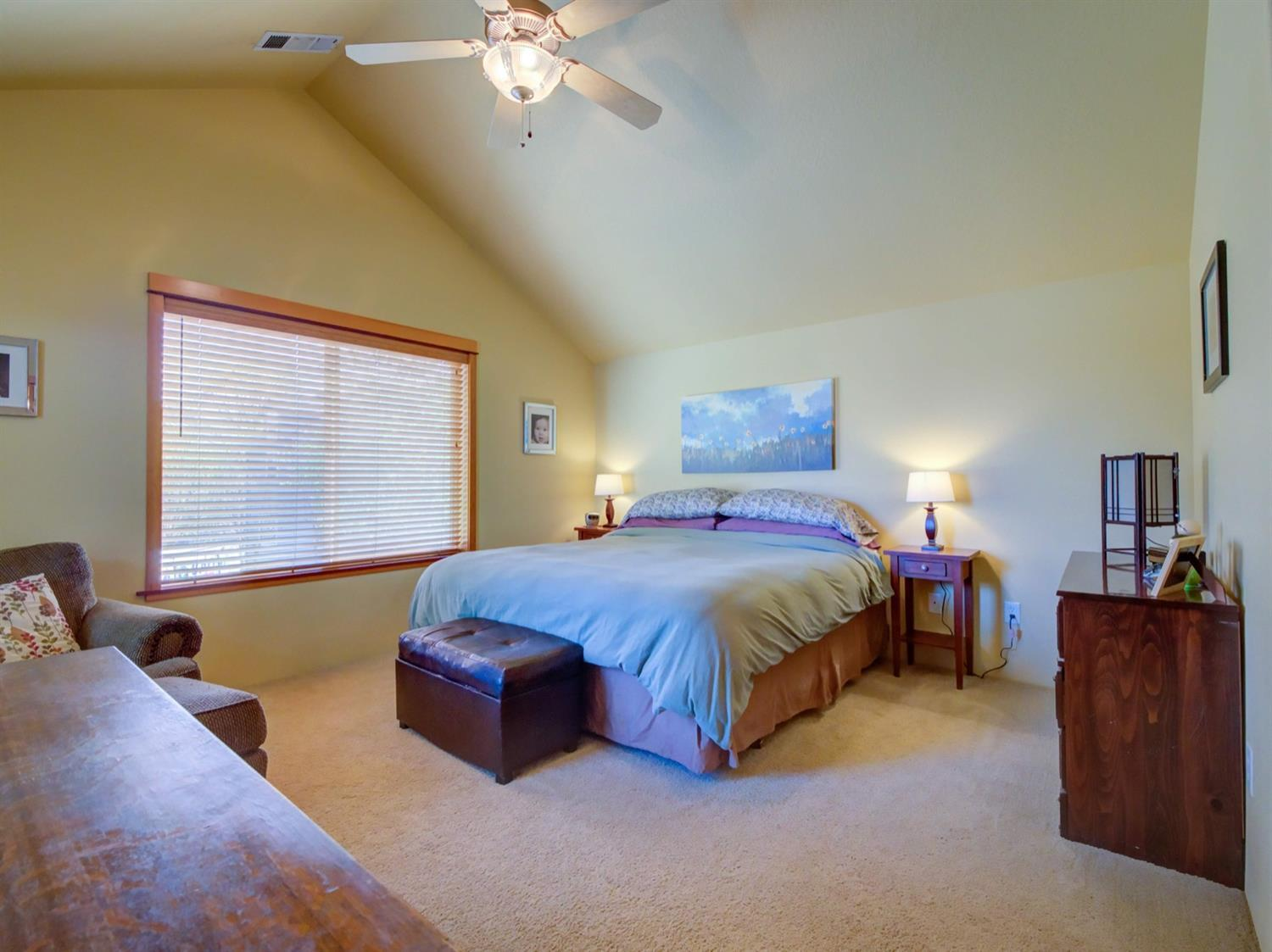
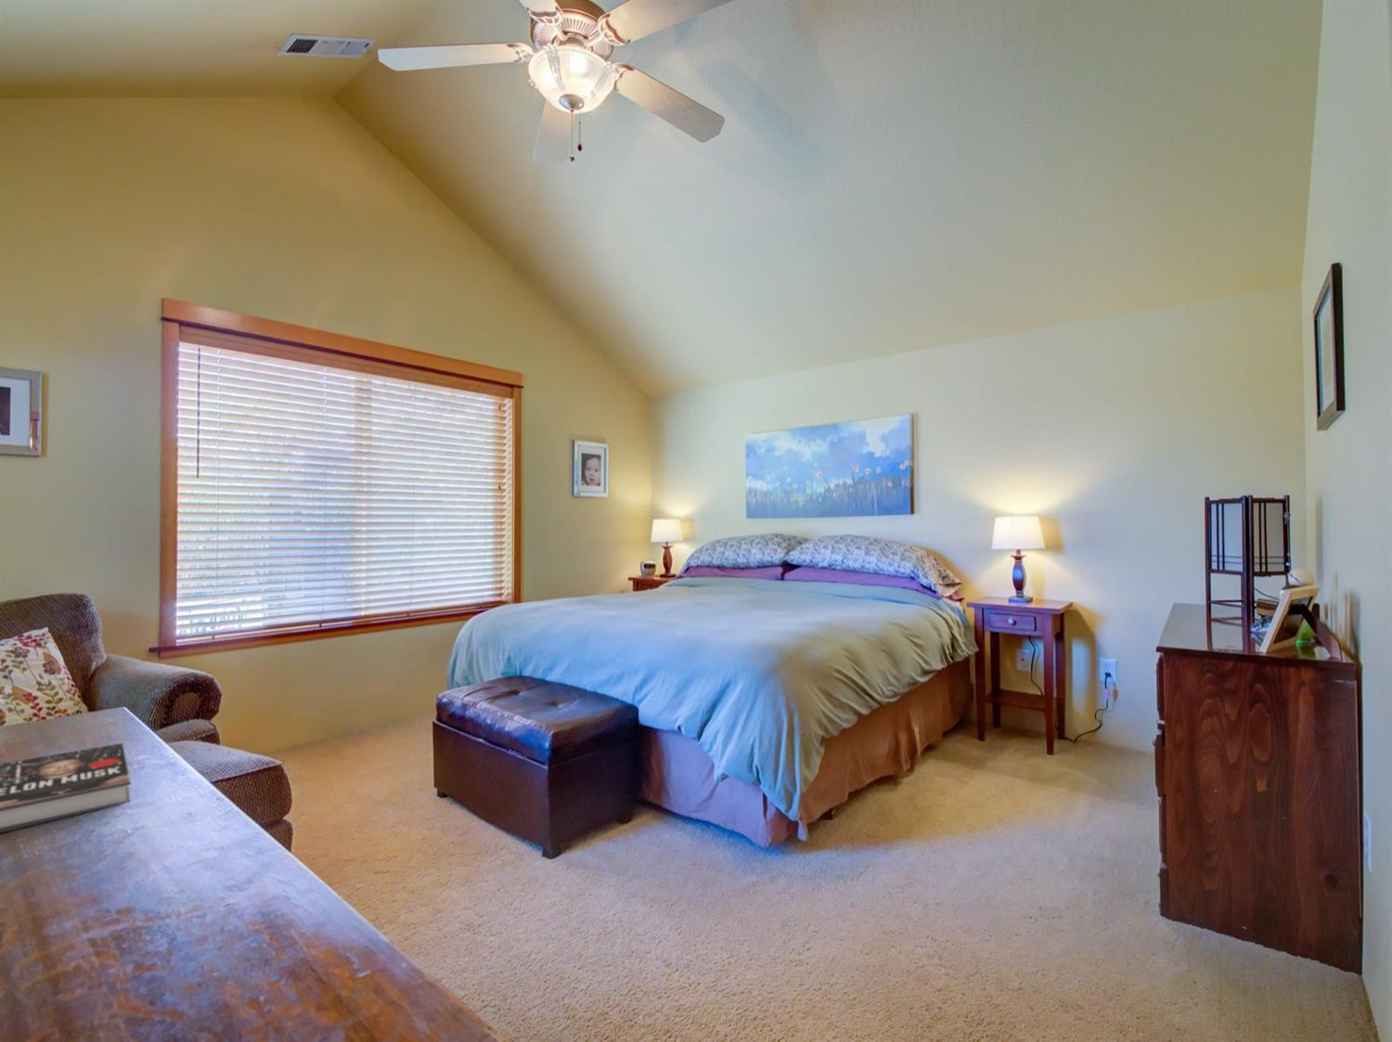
+ book (61, 783)
